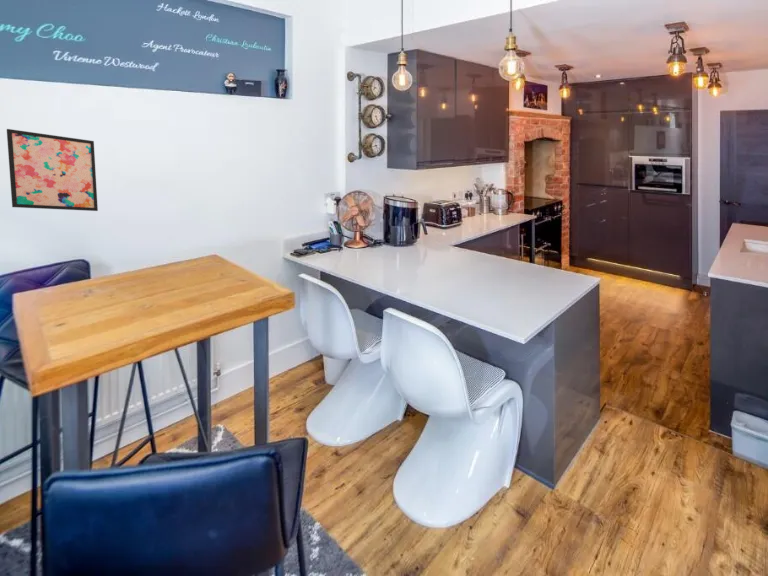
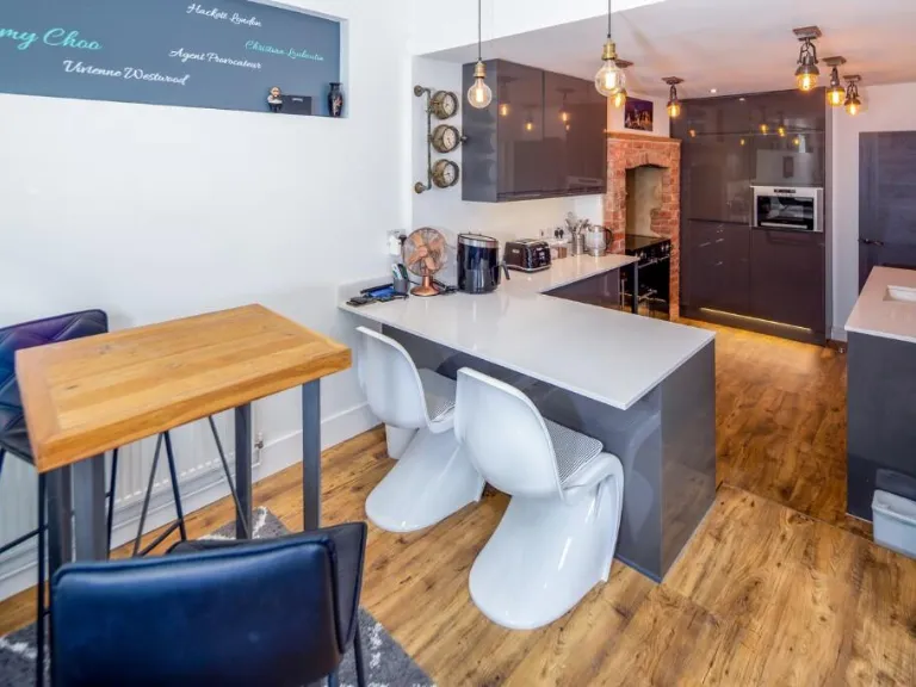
- wall art (54, 172)
